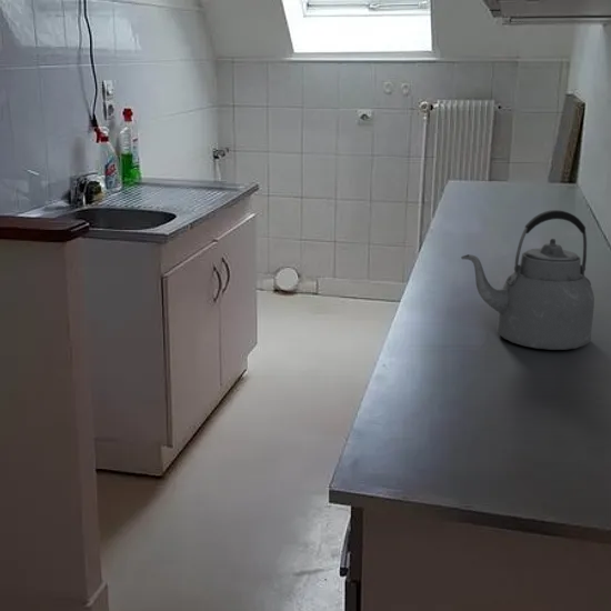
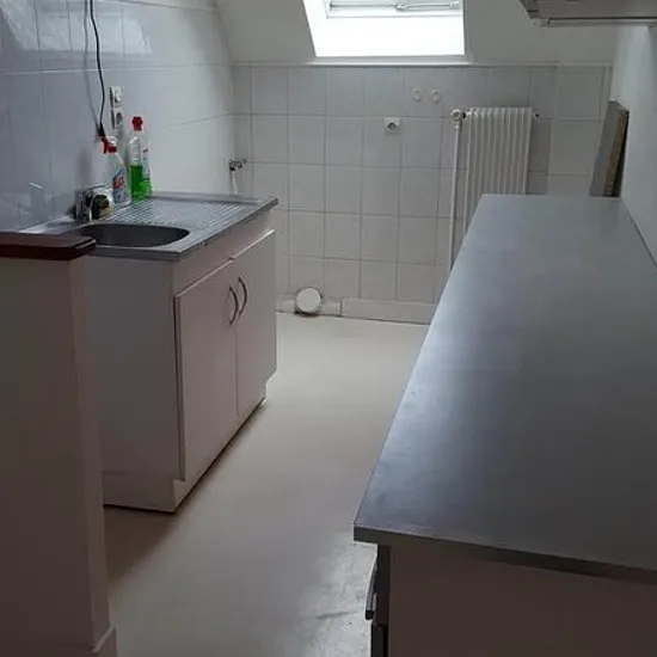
- kettle (528, 274)
